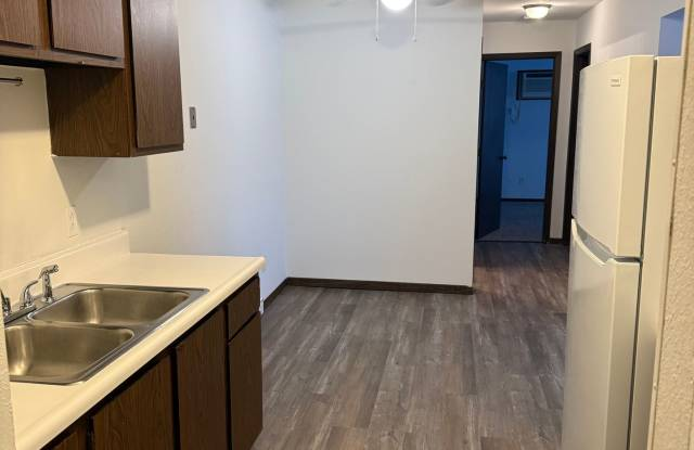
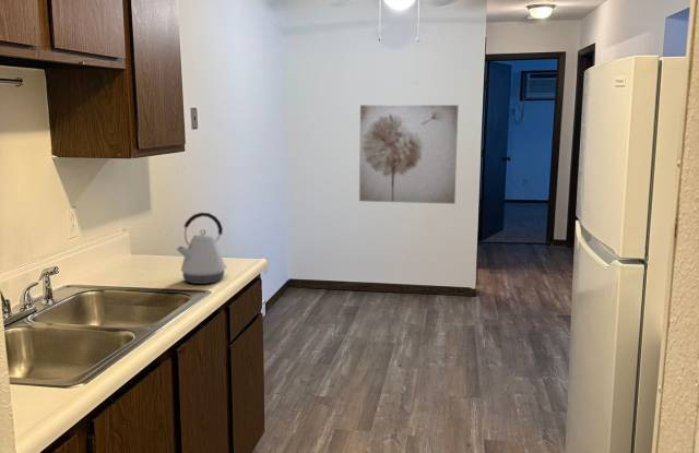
+ wall art (407, 154)
+ kettle (201, 247)
